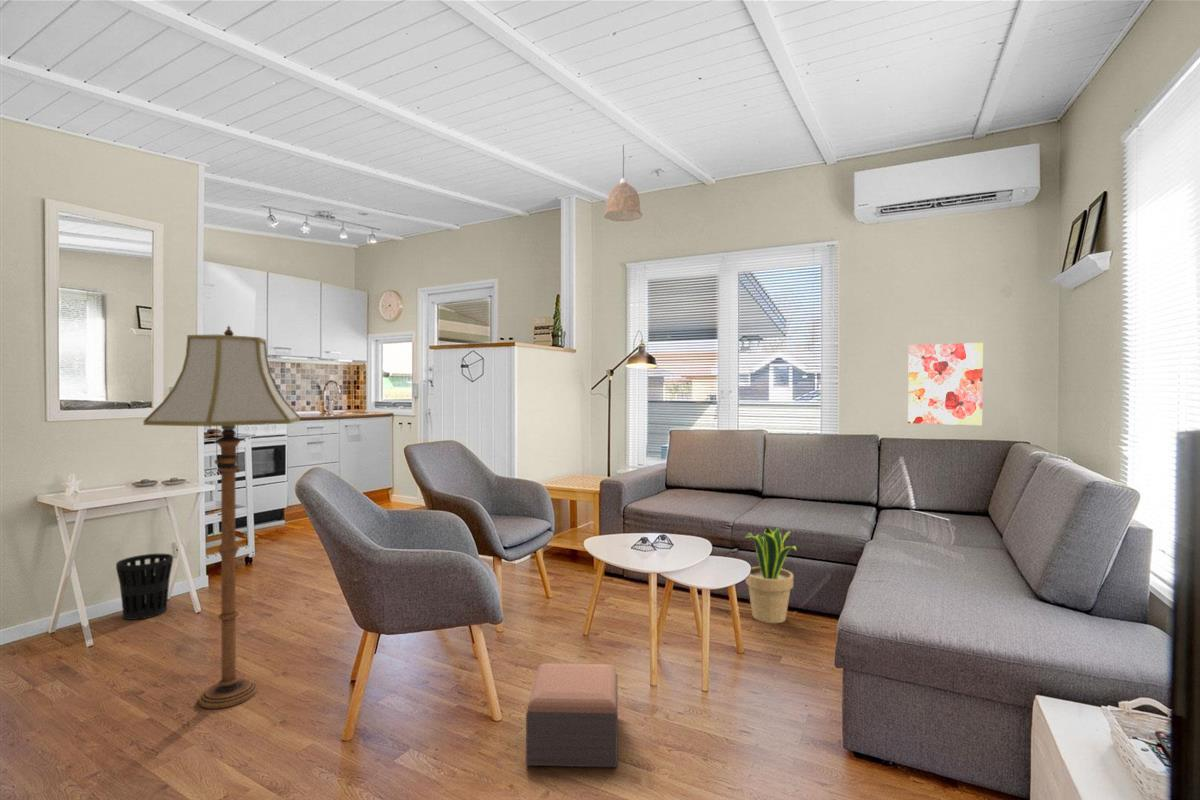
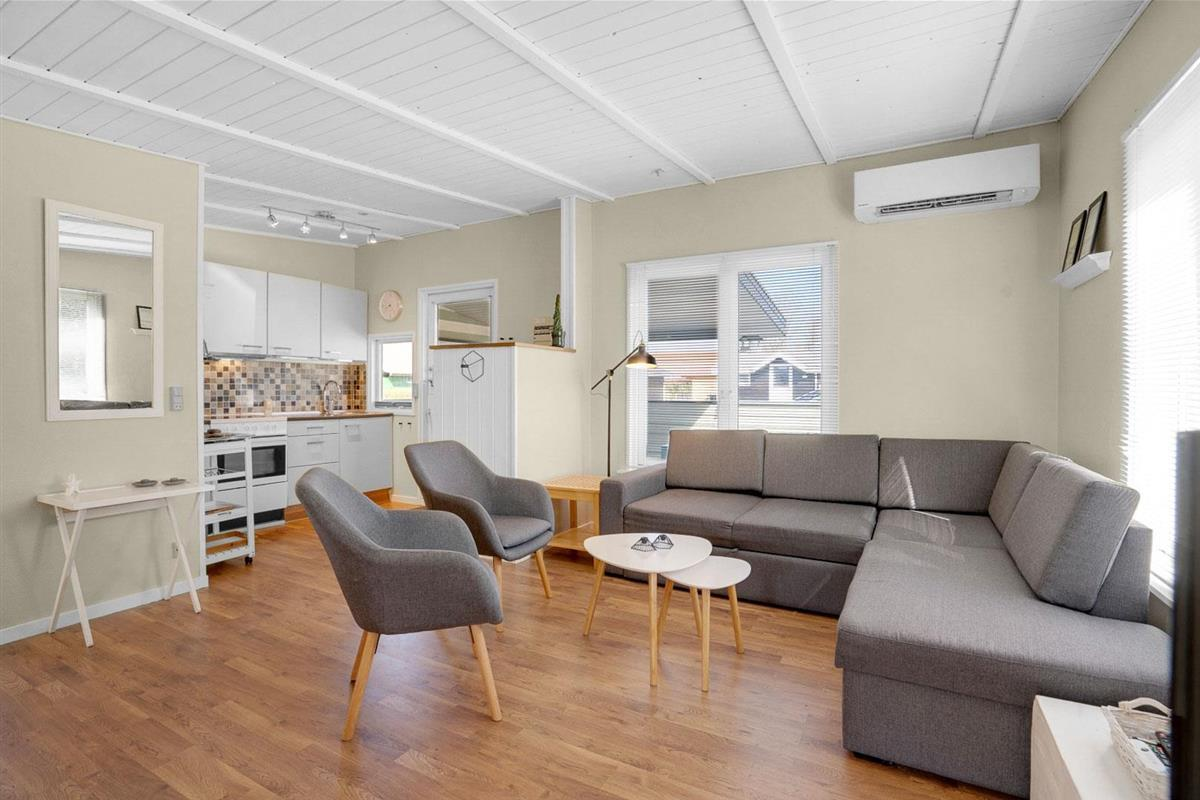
- pendant lamp (623, 180)
- wall art (944, 384)
- potted plant (771, 572)
- footstool (574, 709)
- floor lamp (228, 511)
- wastebasket (145, 586)
